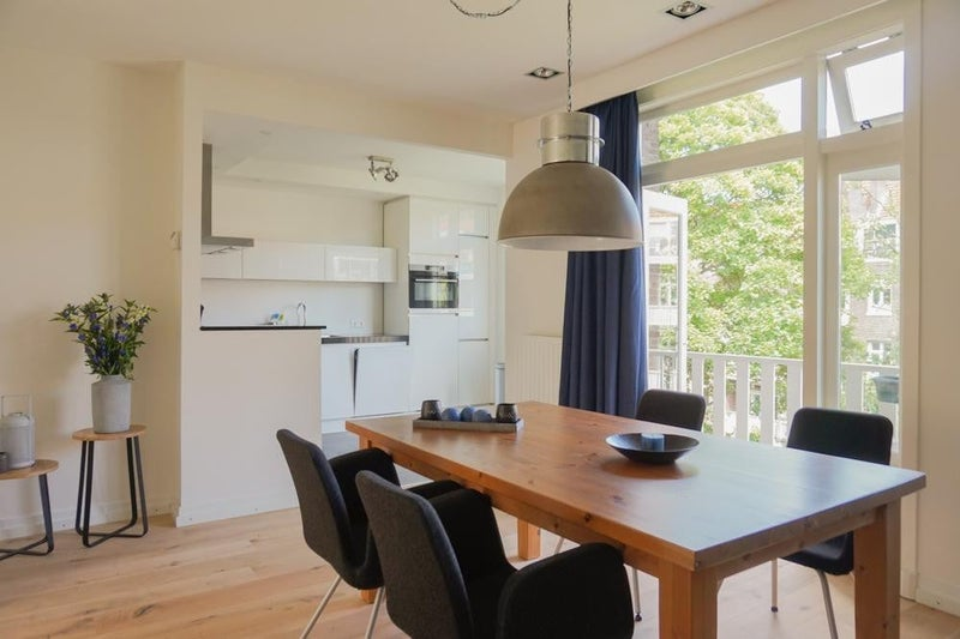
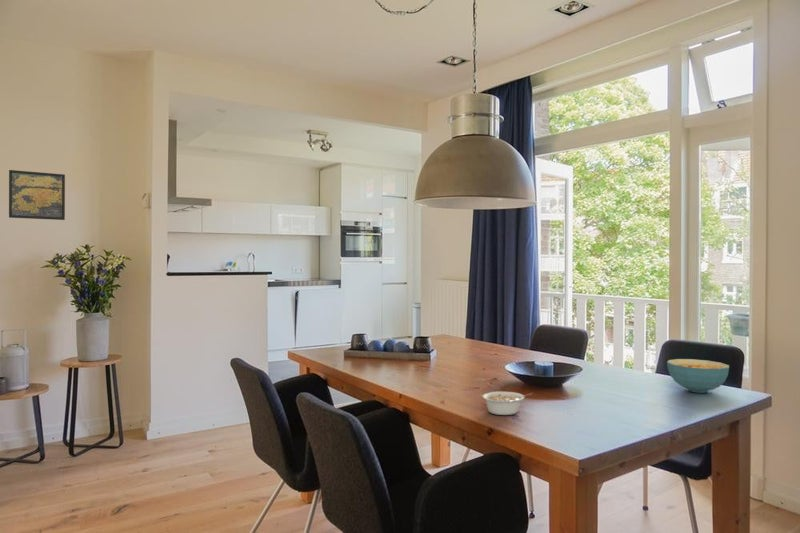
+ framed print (37, 195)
+ cereal bowl (697, 377)
+ legume (504, 402)
